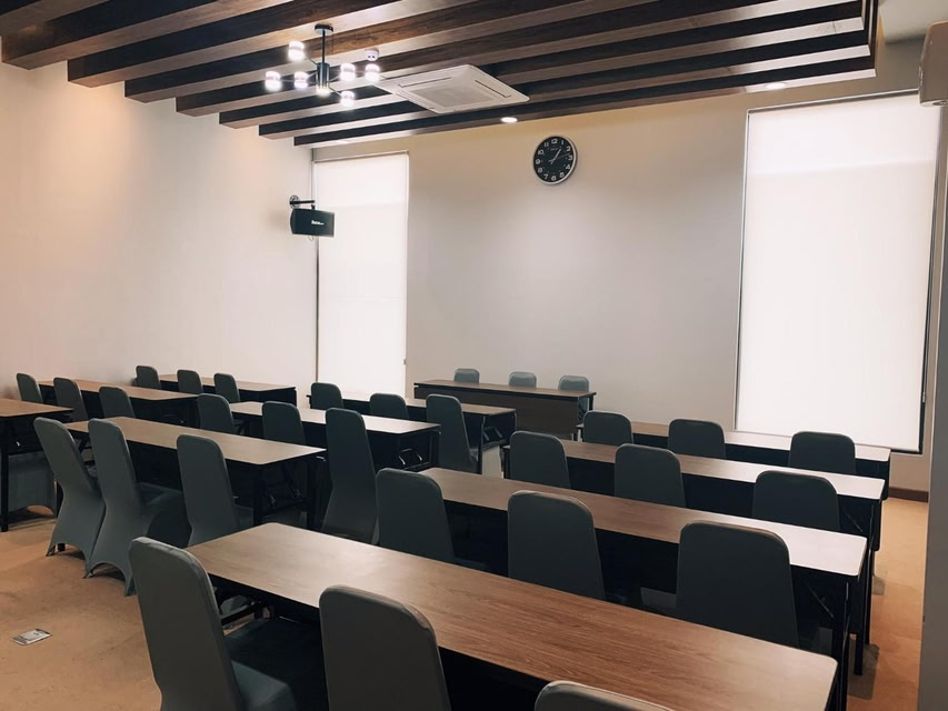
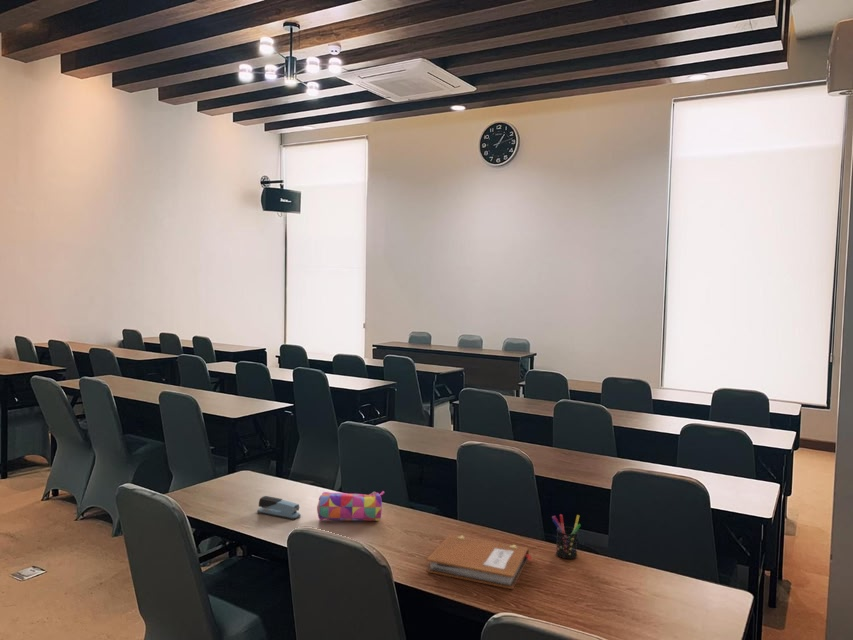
+ pencil case (350, 505)
+ pen holder (568, 534)
+ stapler (278, 506)
+ notebook (481, 559)
